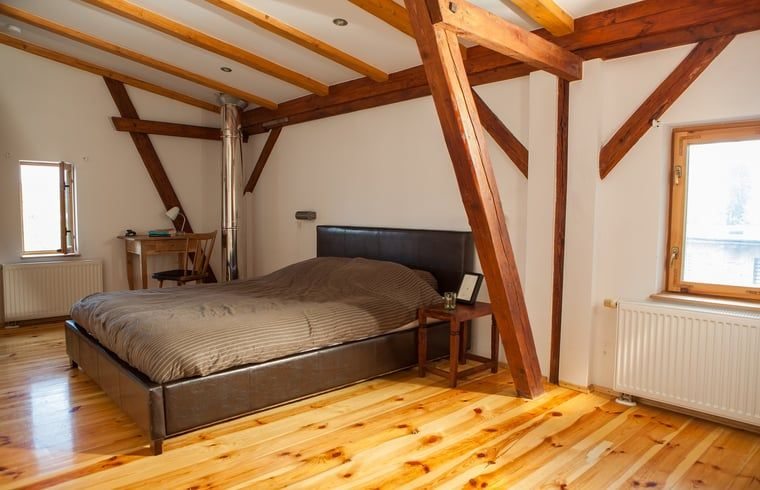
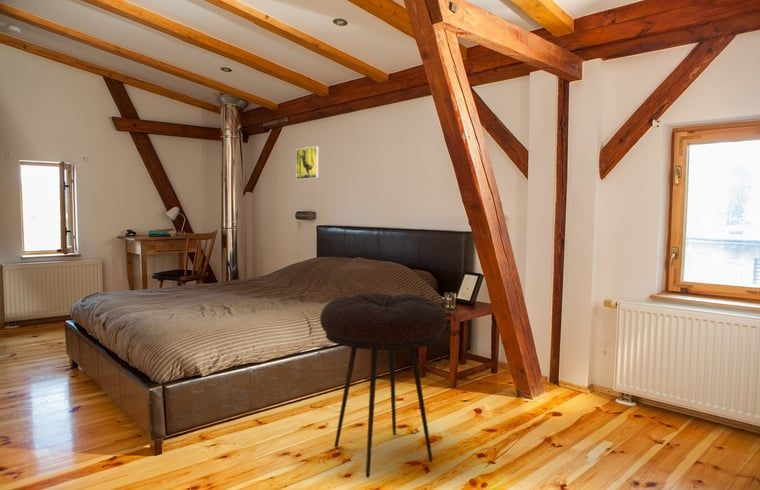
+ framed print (307, 163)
+ stool (390, 376)
